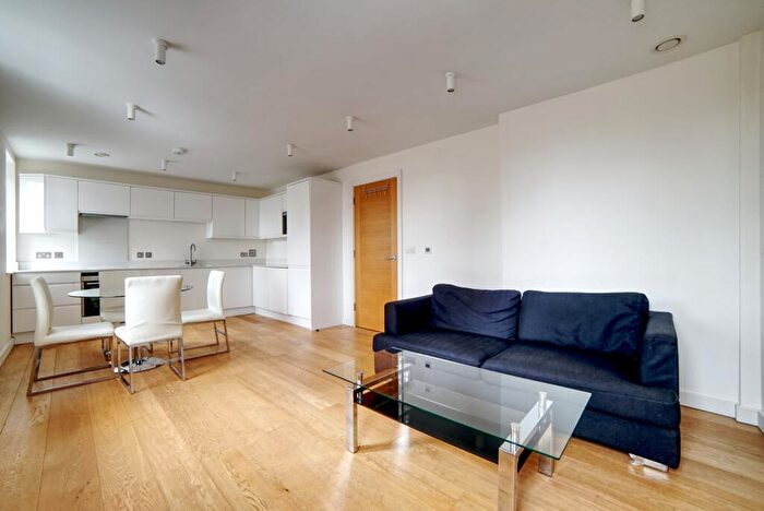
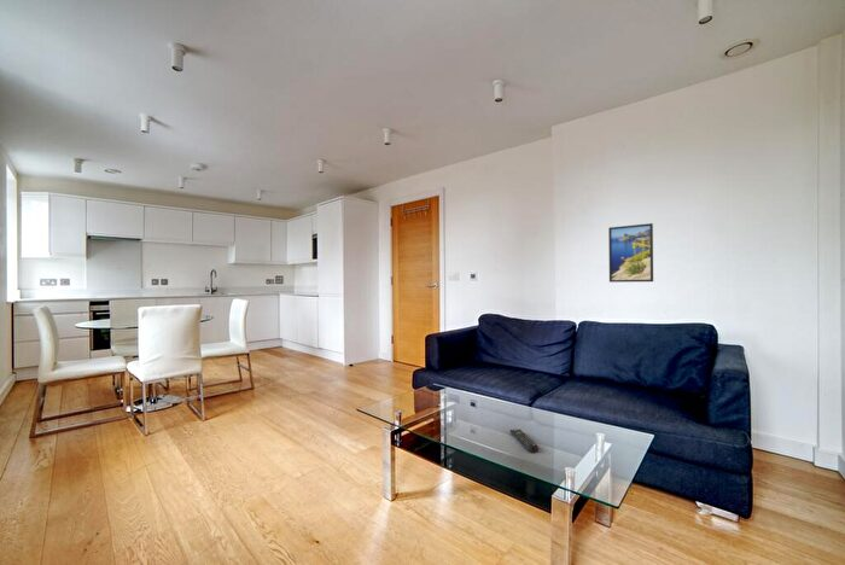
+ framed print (630, 254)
+ remote control (523, 438)
